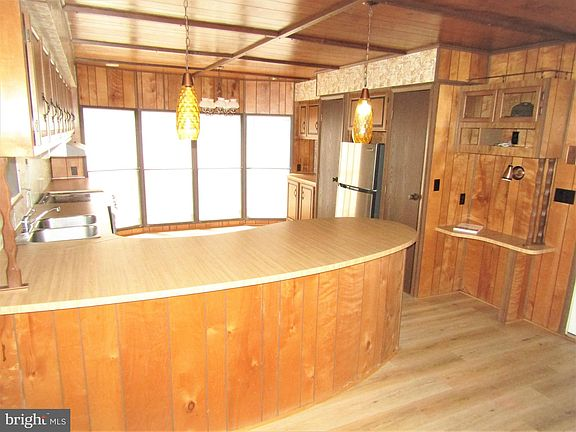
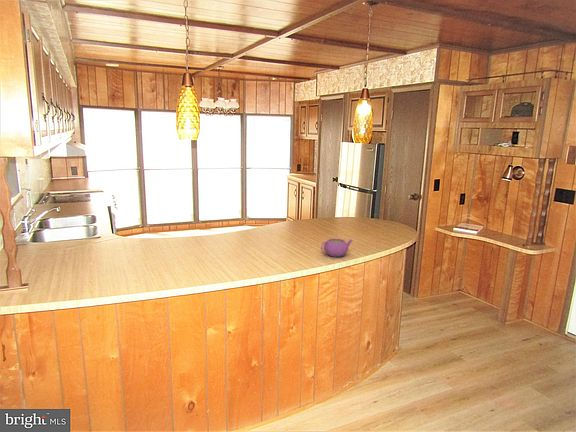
+ teapot (336, 247)
